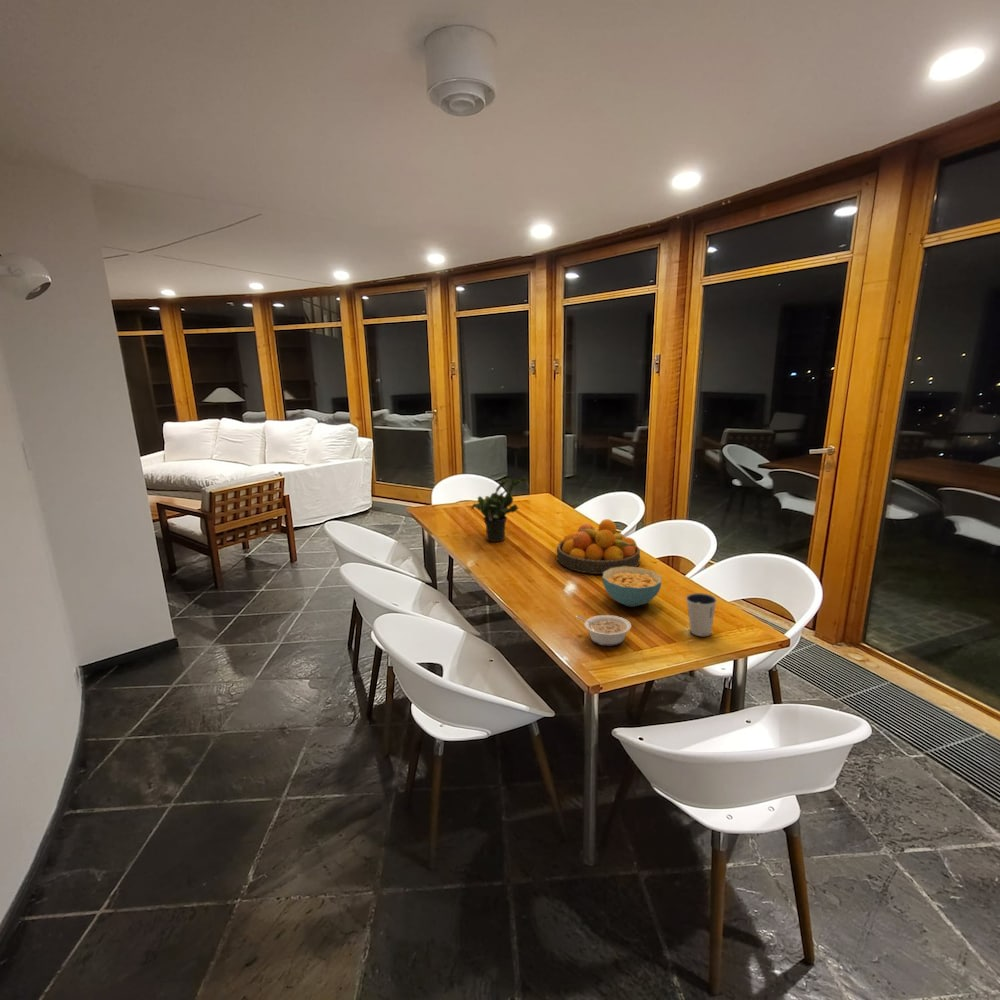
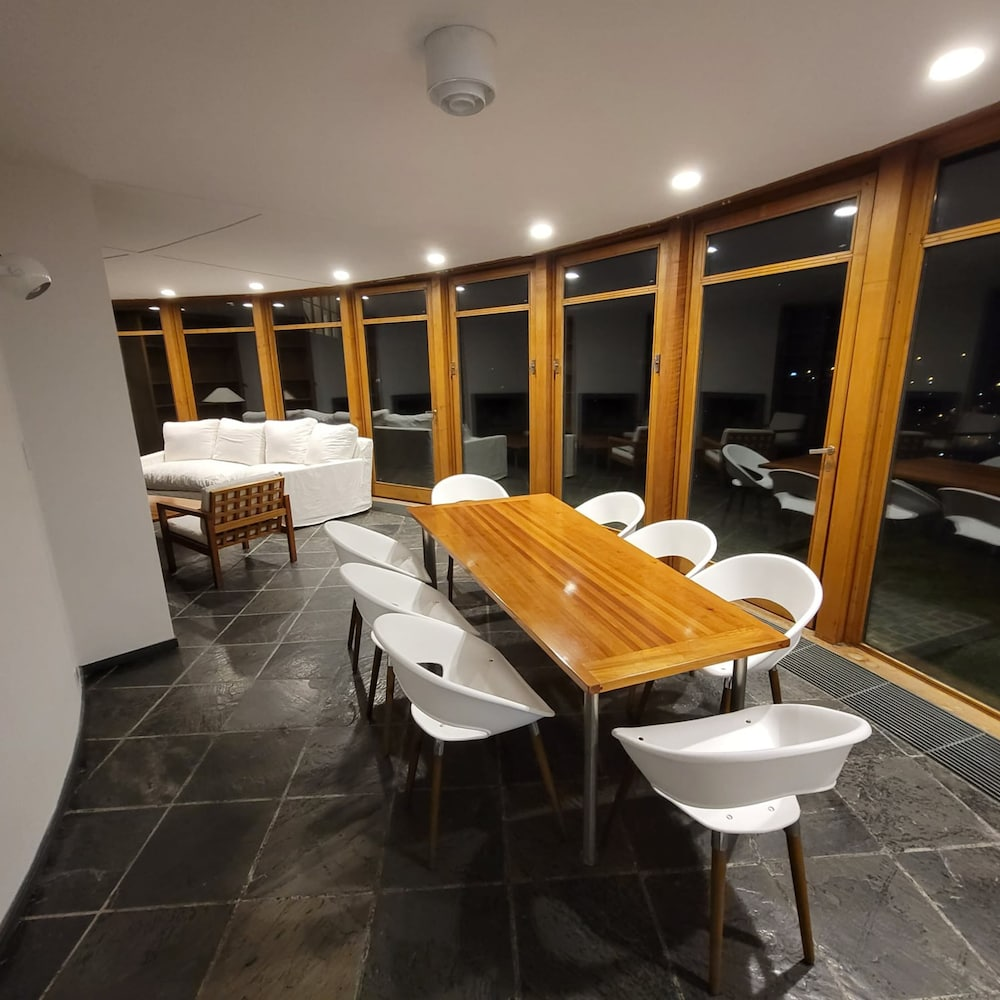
- dixie cup (699, 614)
- potted plant (499, 507)
- legume (605, 630)
- fruit bowl (597, 542)
- cereal bowl (631, 589)
